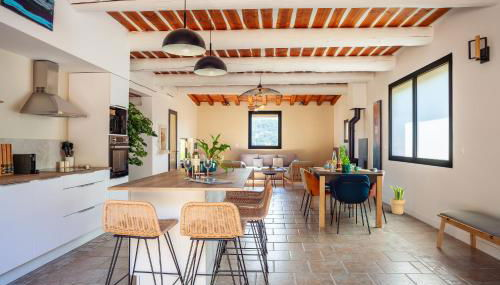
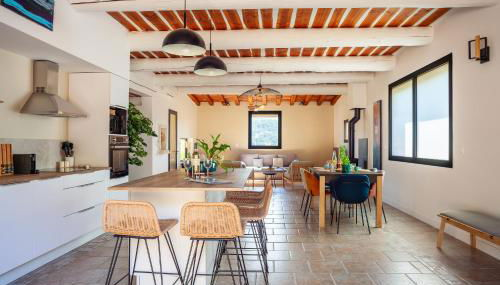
- potted plant (397, 199)
